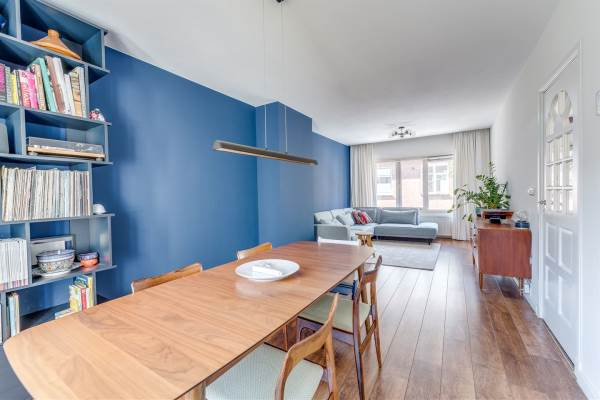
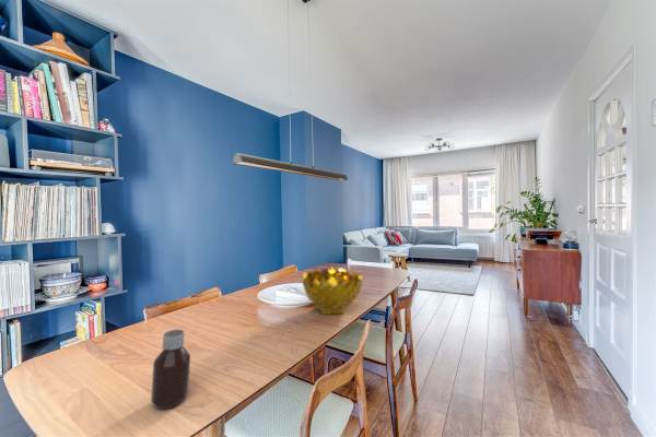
+ bottle (171, 366)
+ decorative bowl (332, 291)
